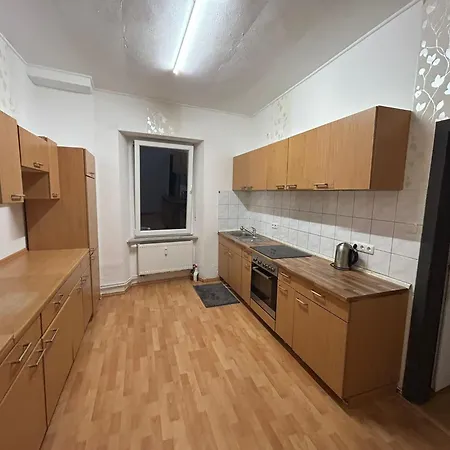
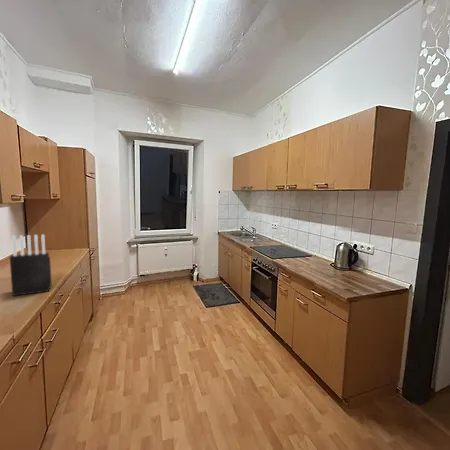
+ knife block (31, 262)
